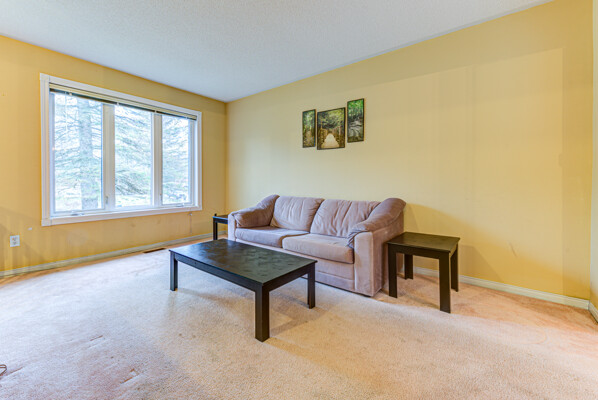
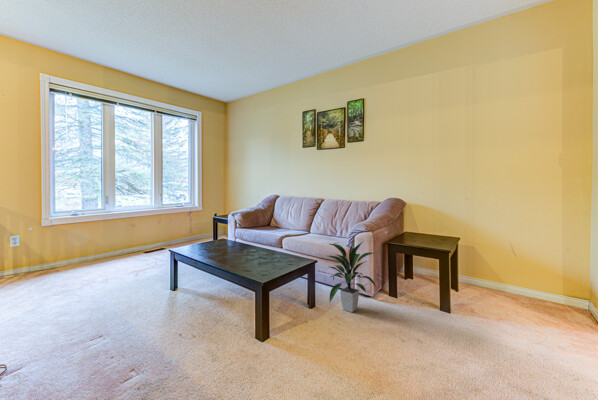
+ indoor plant (347, 273)
